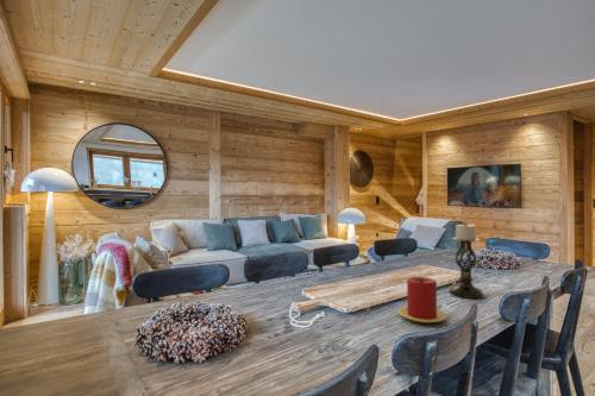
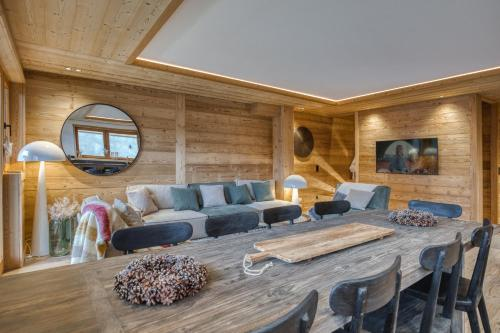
- candle holder (466, 259)
- candle (421, 298)
